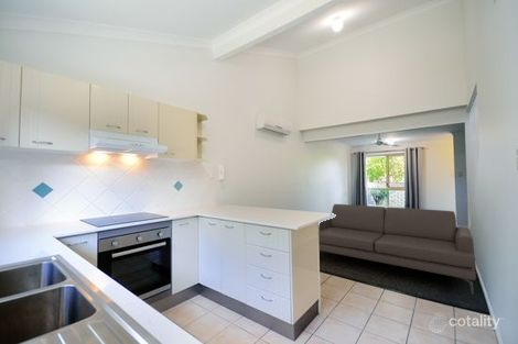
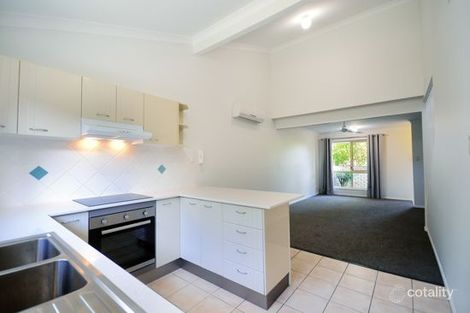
- sofa (381, 235)
